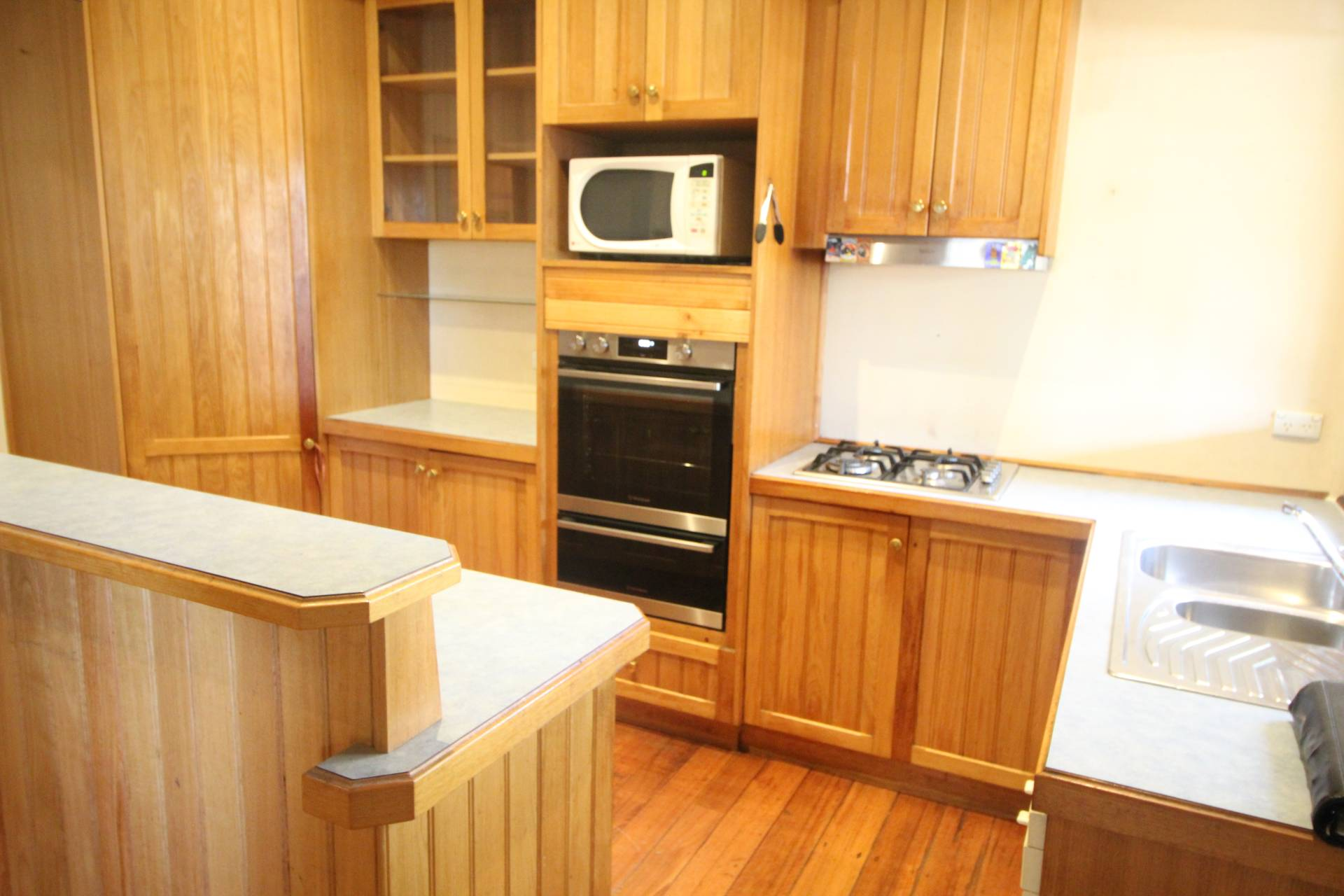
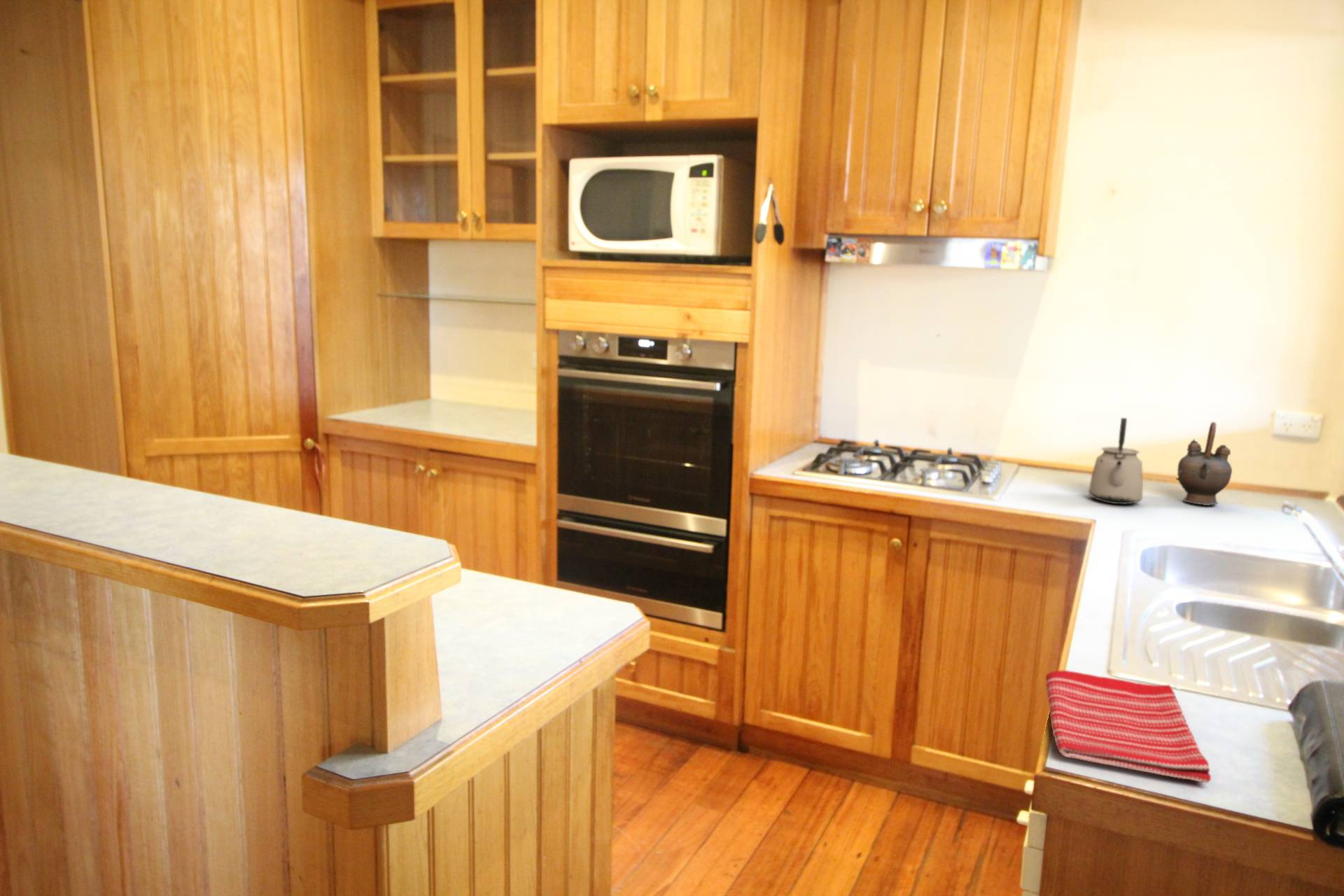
+ kettle (1119, 461)
+ teapot (1205, 463)
+ dish towel (1120, 719)
